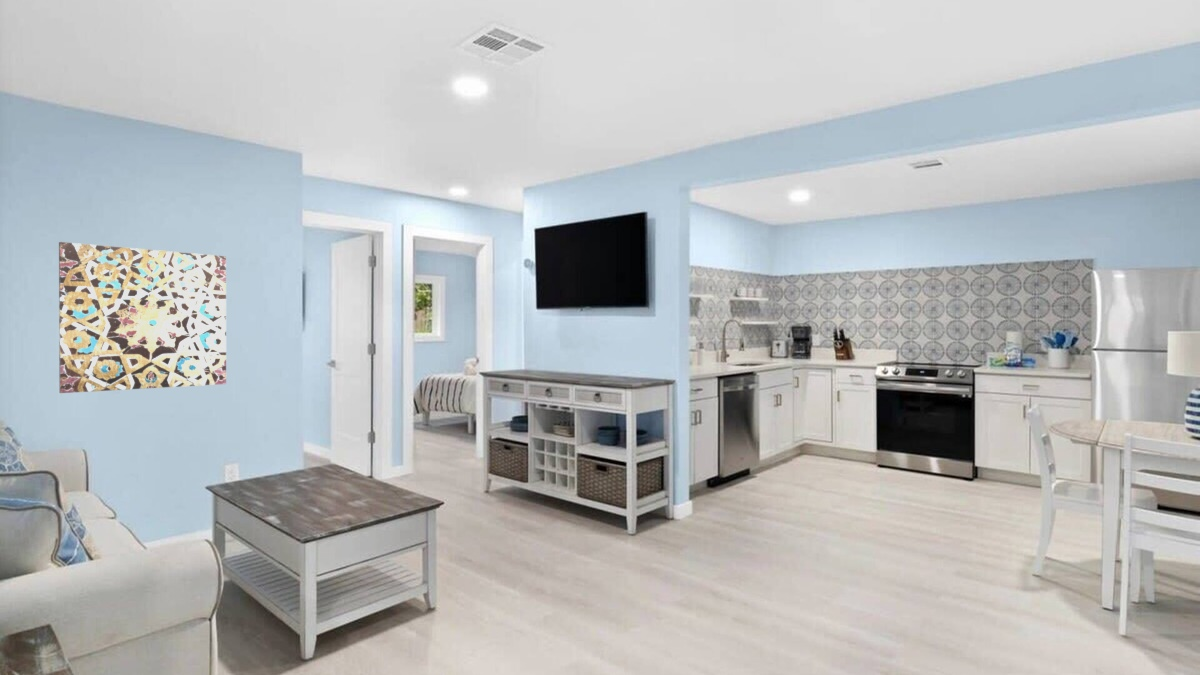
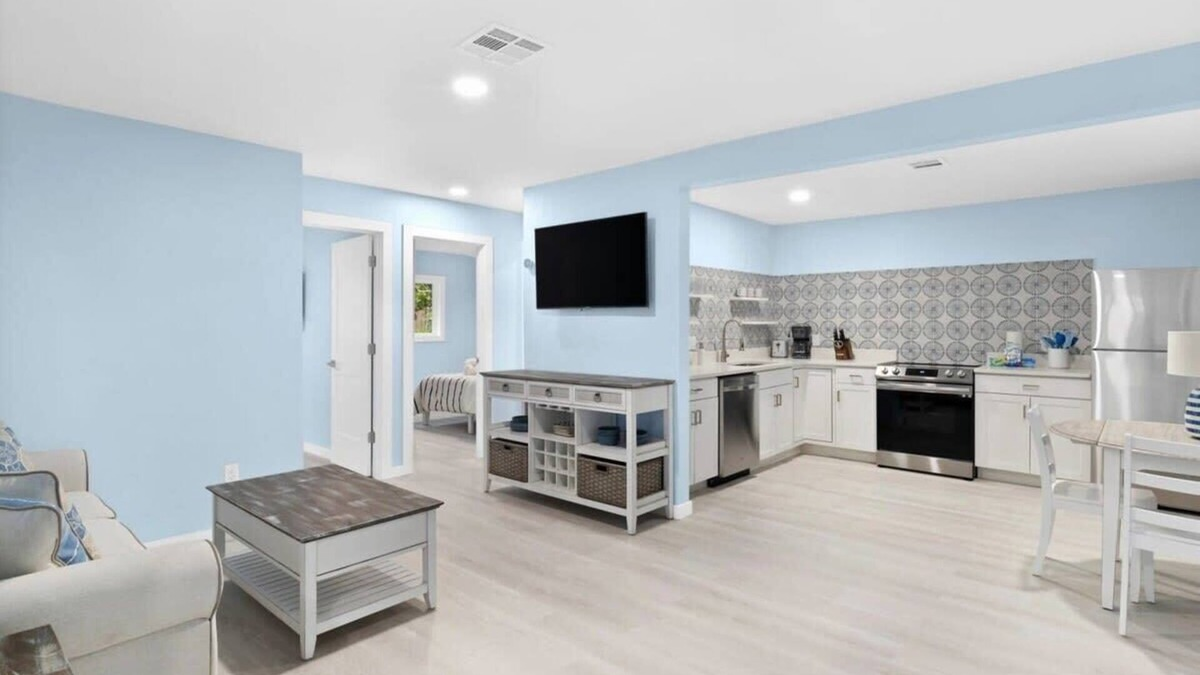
- wall art (149, 319)
